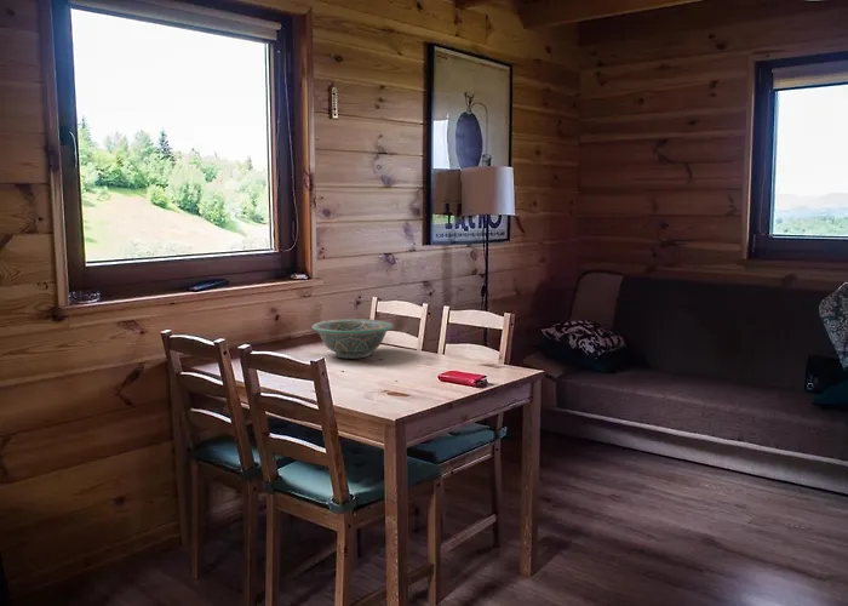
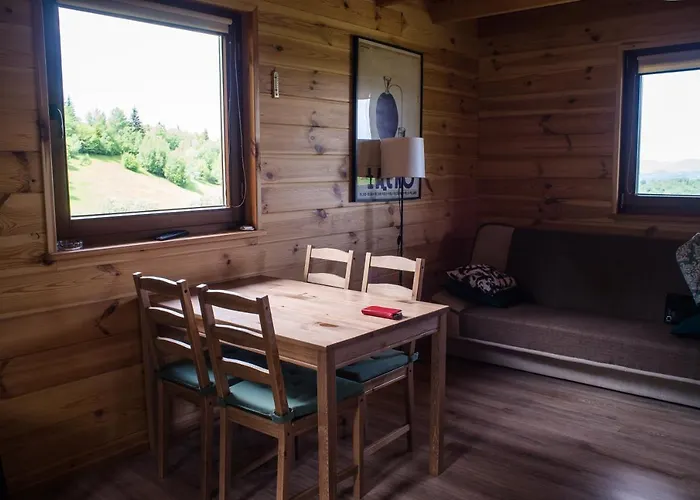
- decorative bowl (353, 339)
